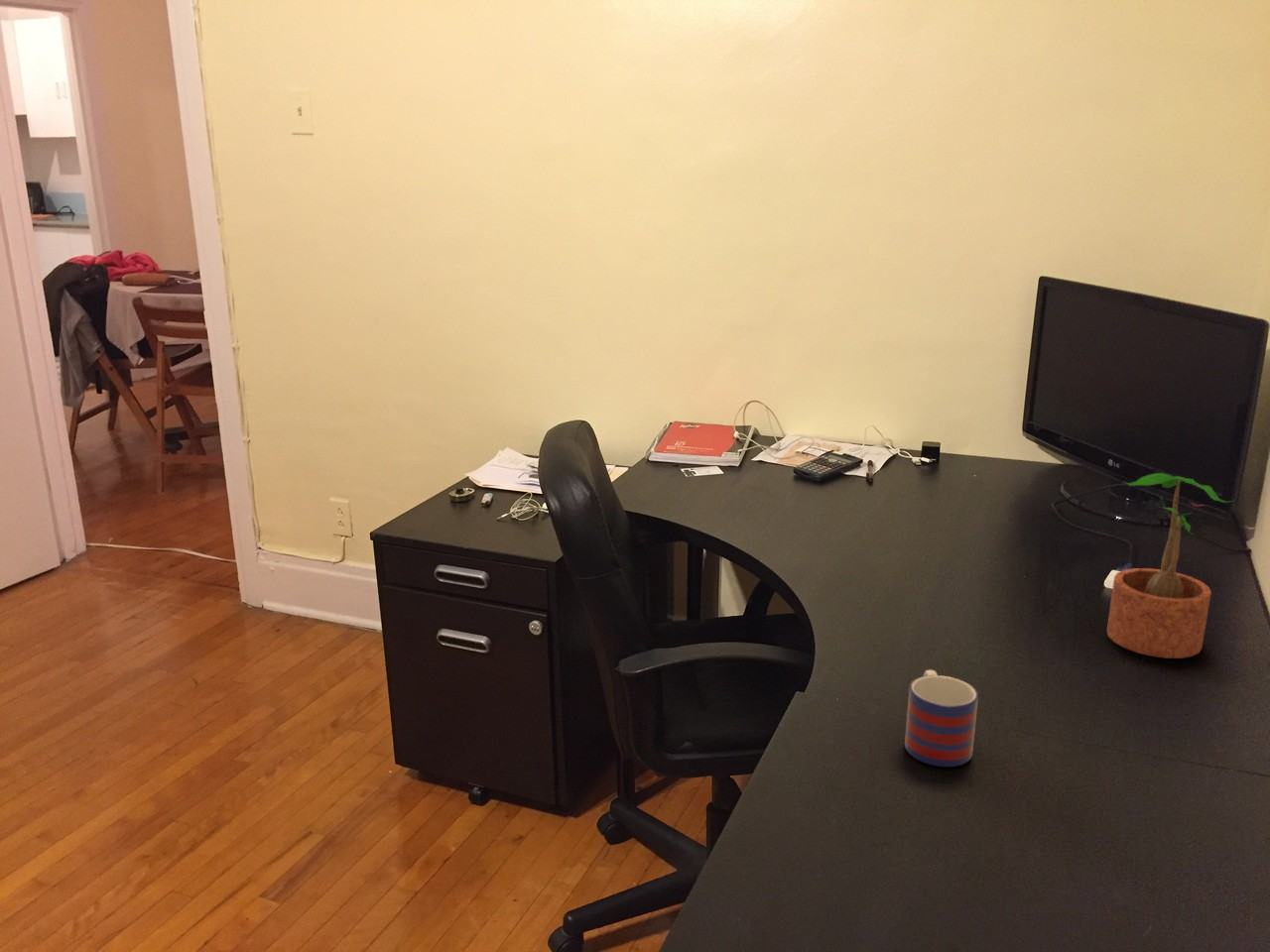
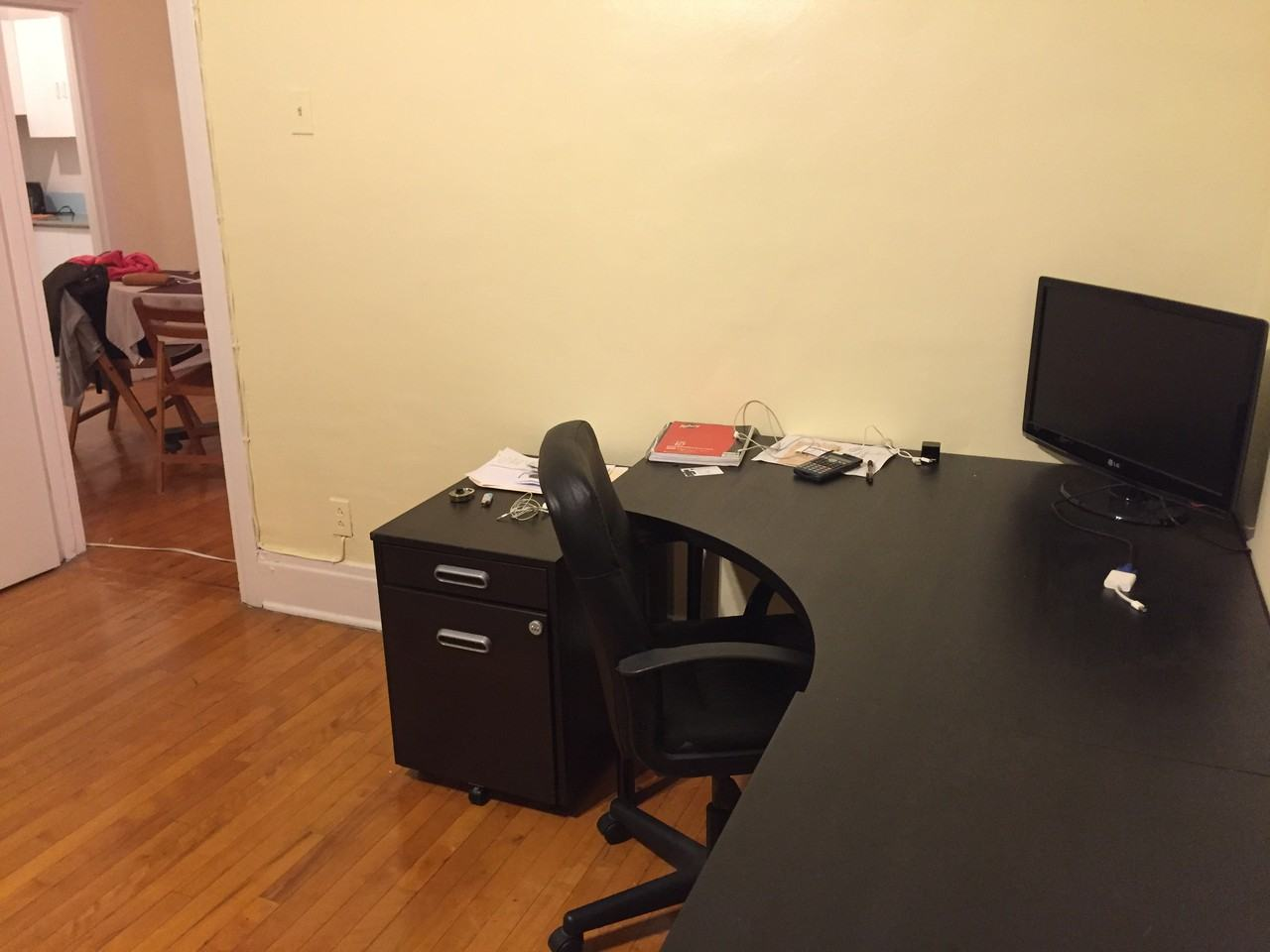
- potted plant (1166, 557)
- mug (937, 712)
